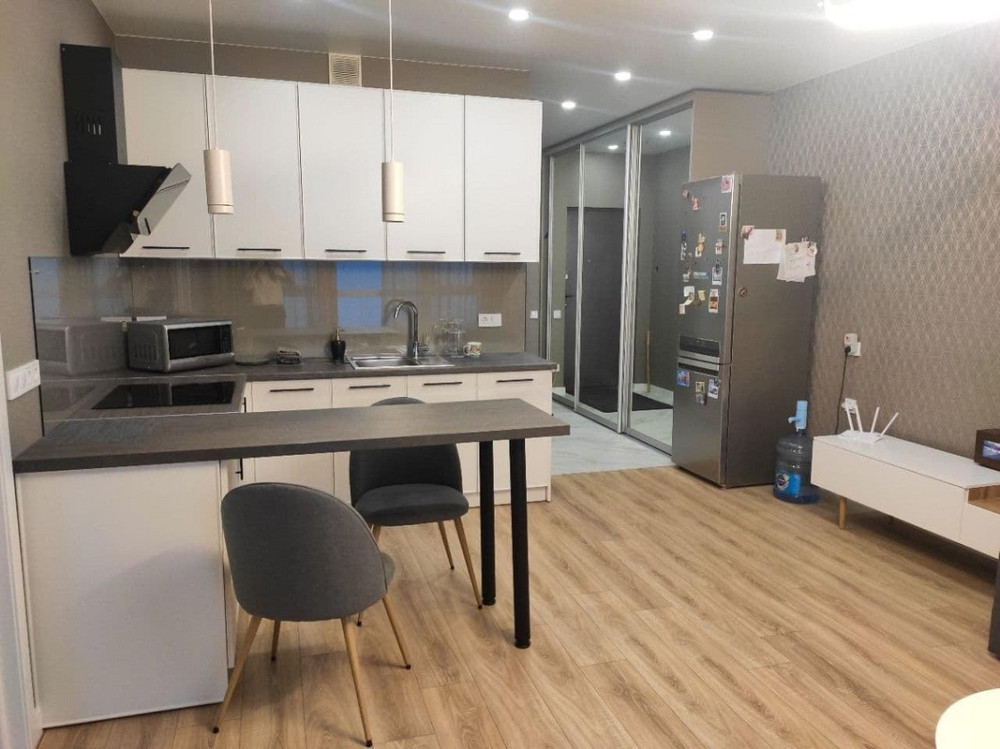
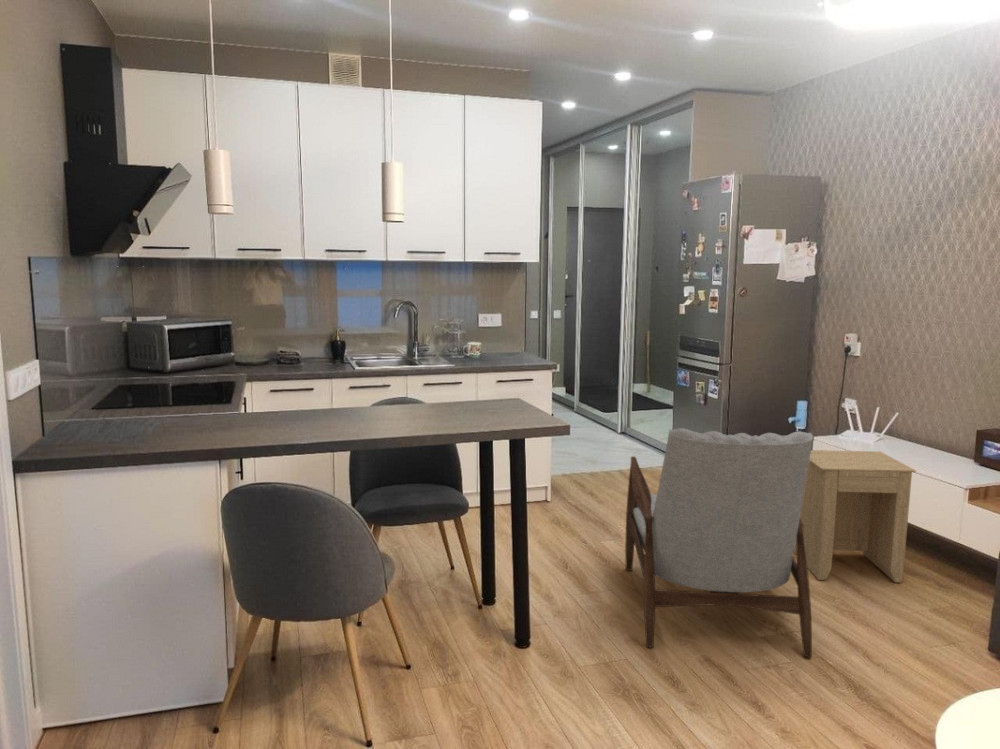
+ armchair (717, 513)
+ side table (848, 513)
